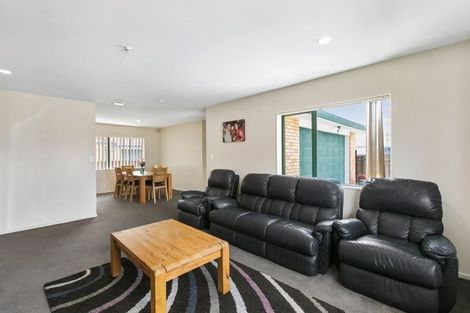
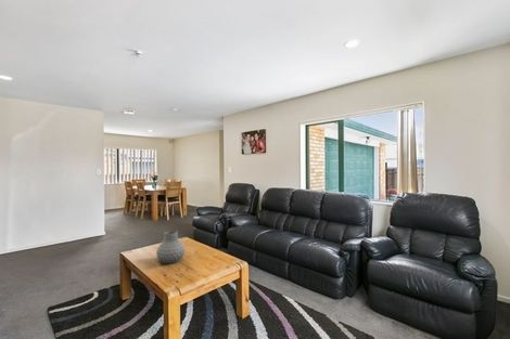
+ vase (170, 246)
